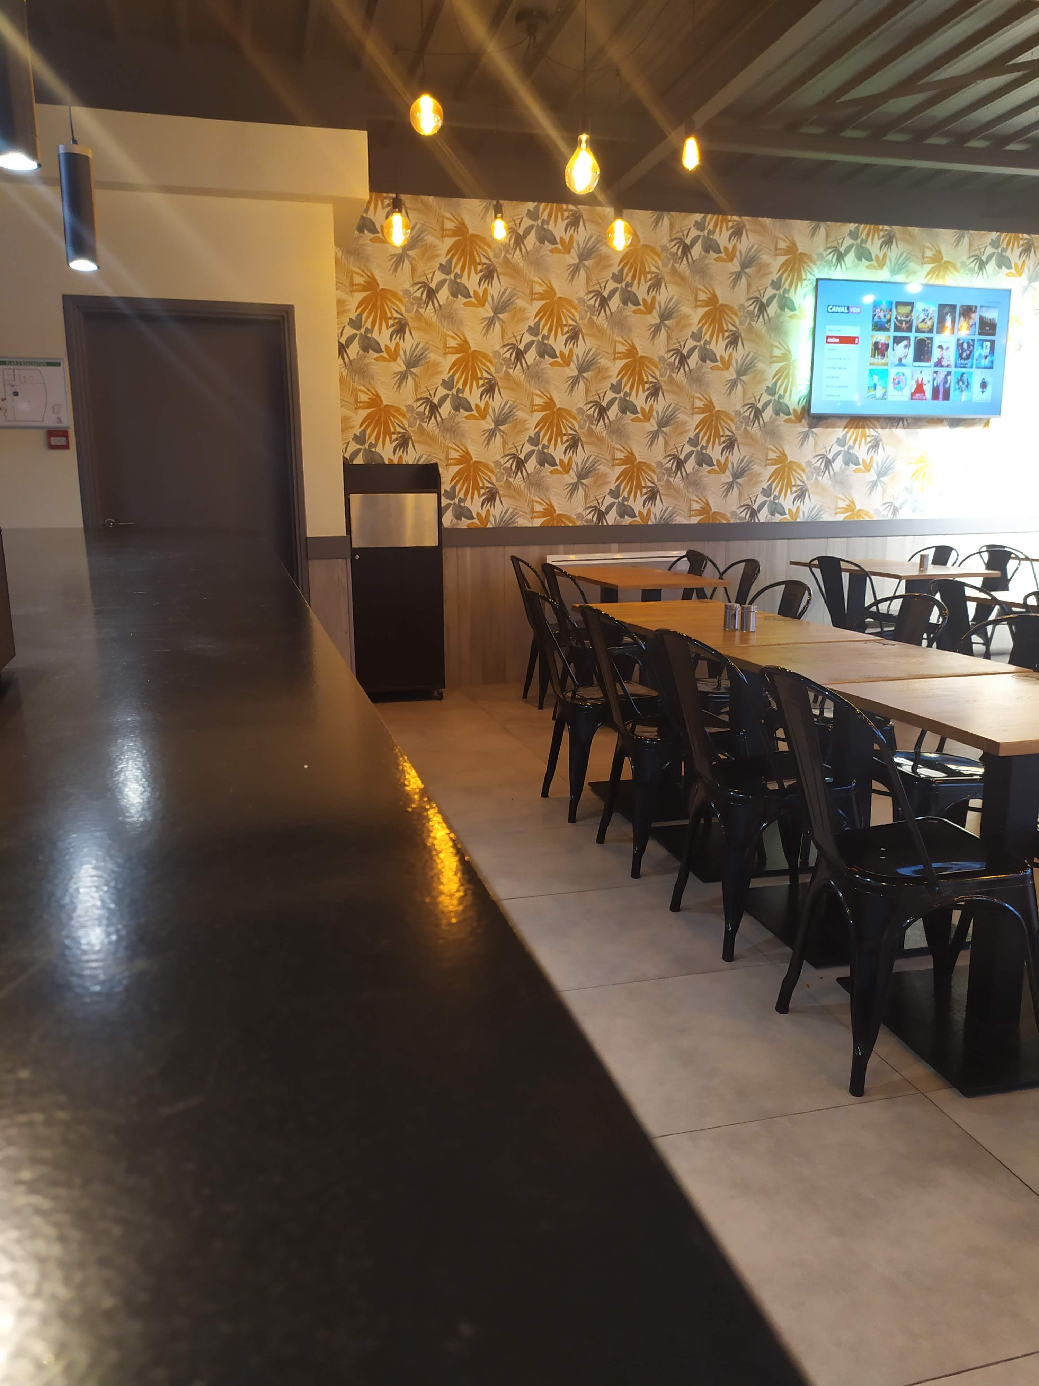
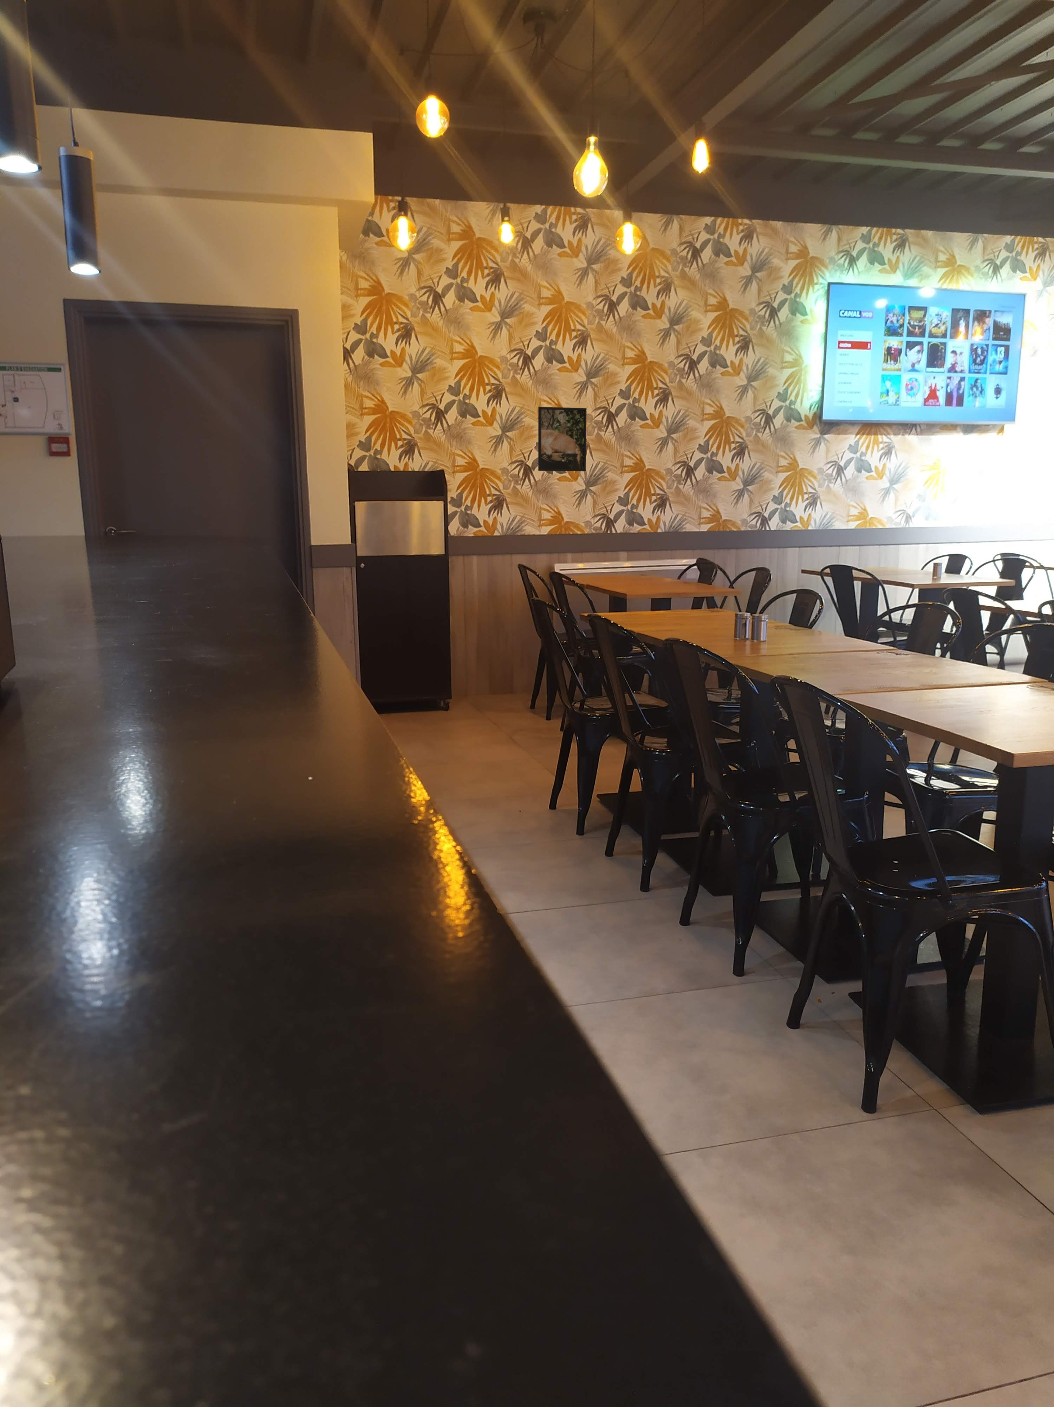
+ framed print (562, 440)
